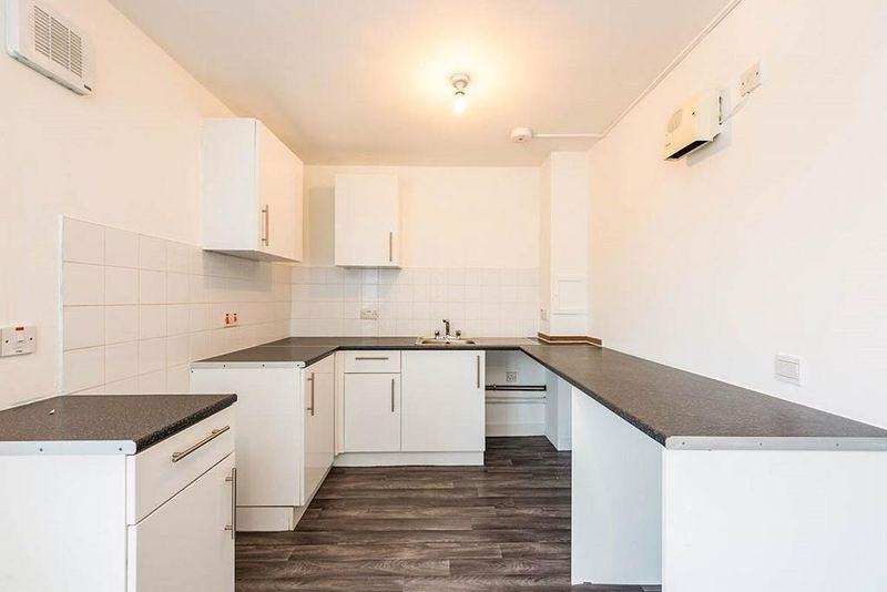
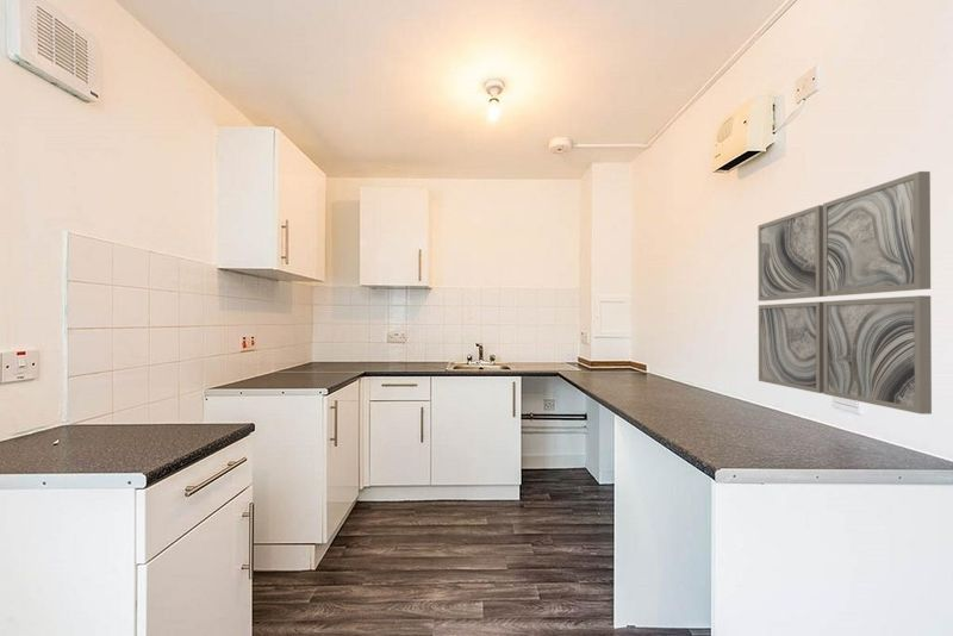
+ wall art (826, 295)
